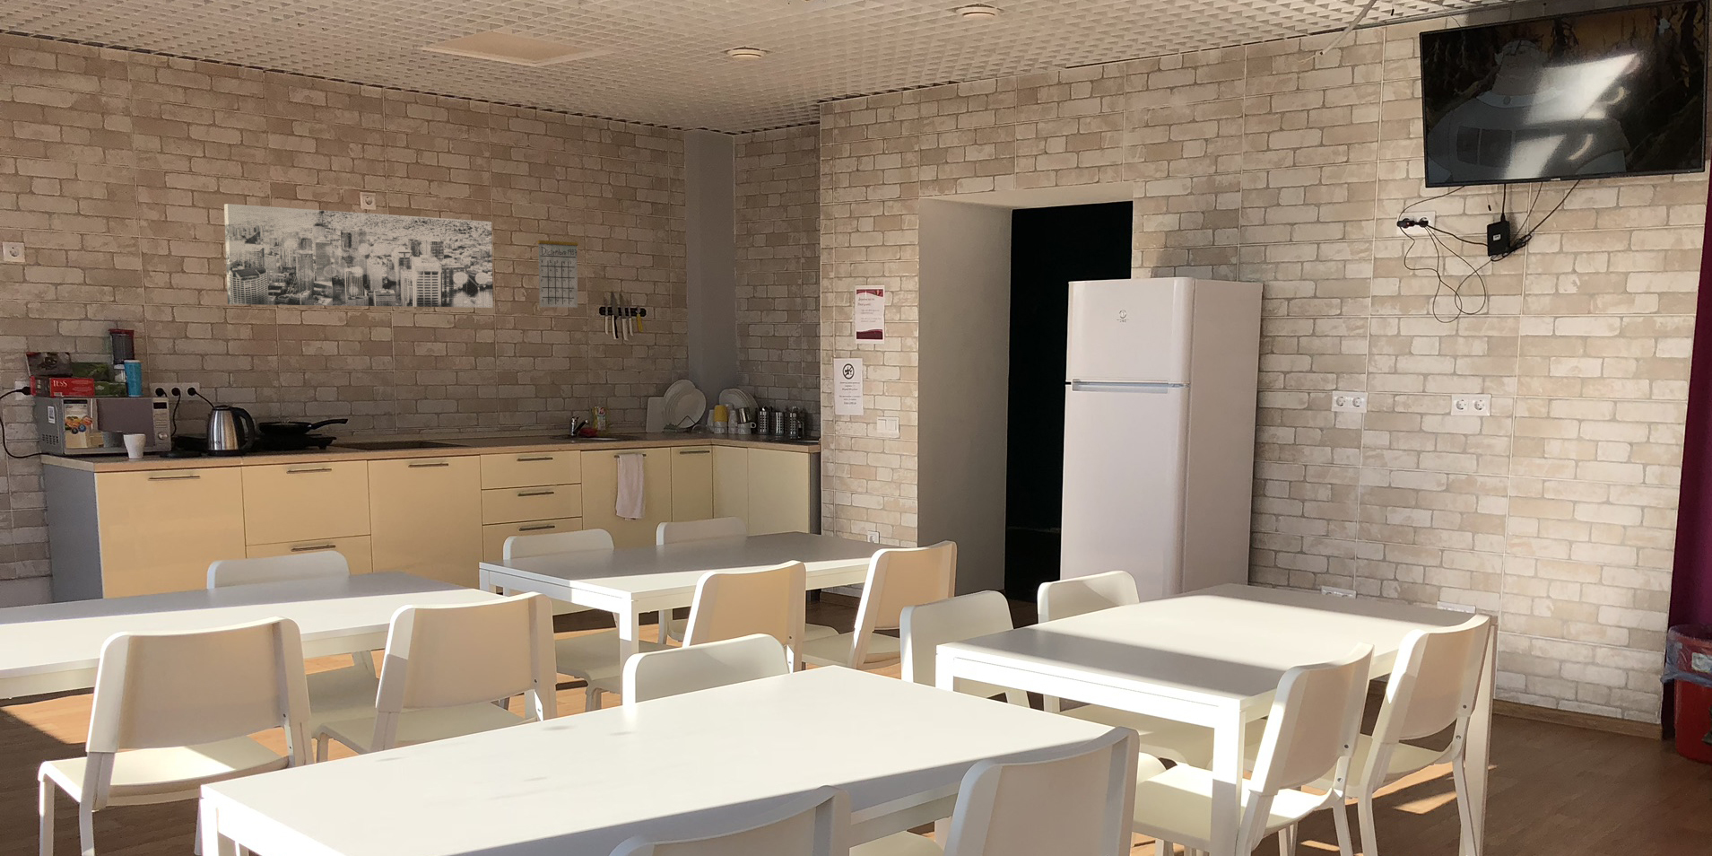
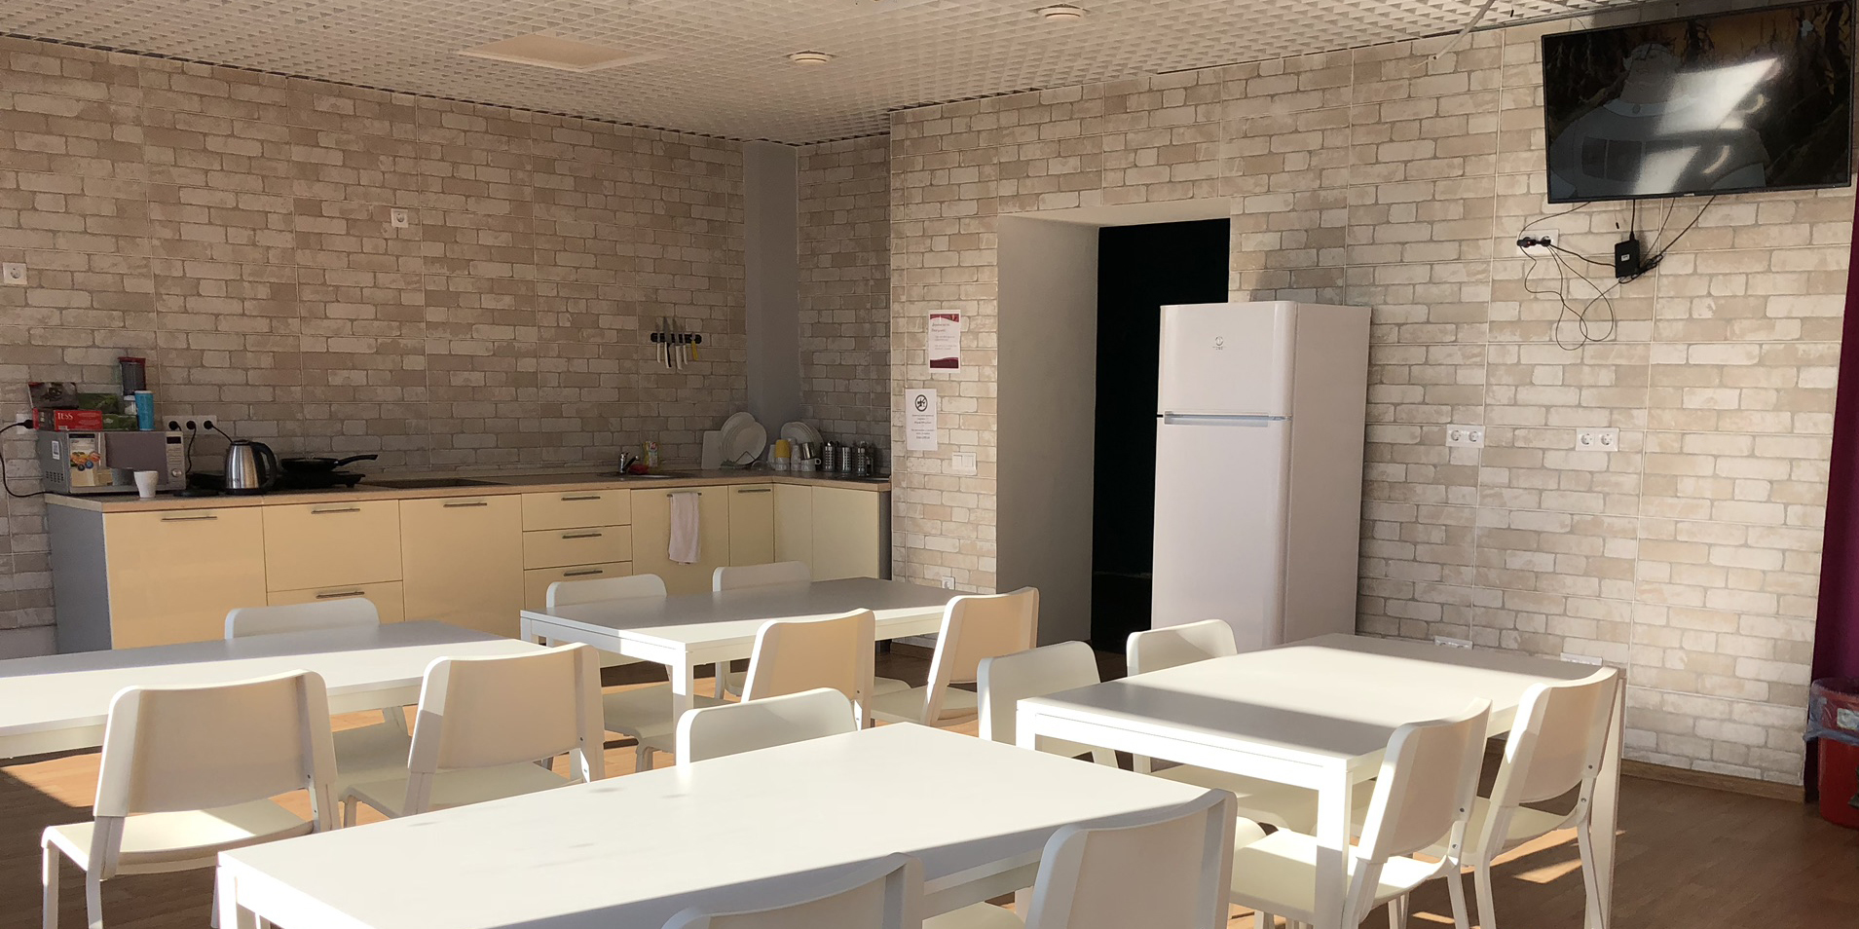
- wall art (369, 260)
- calendar (558, 265)
